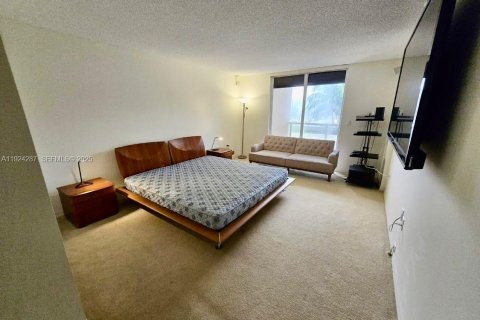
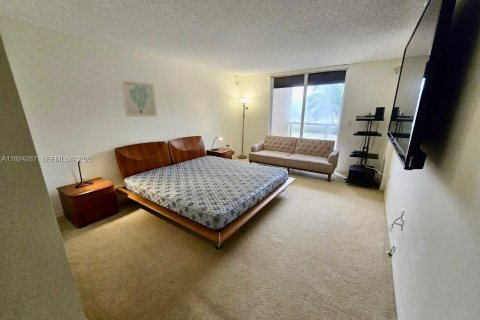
+ wall art (140, 99)
